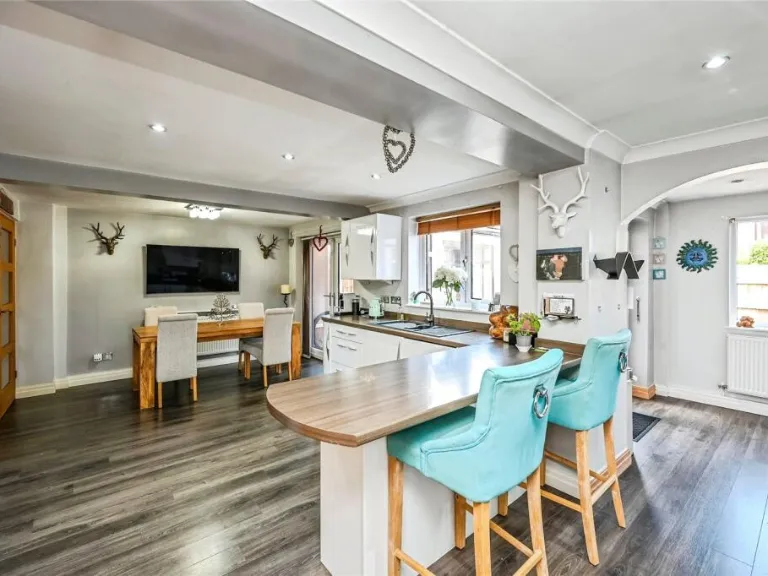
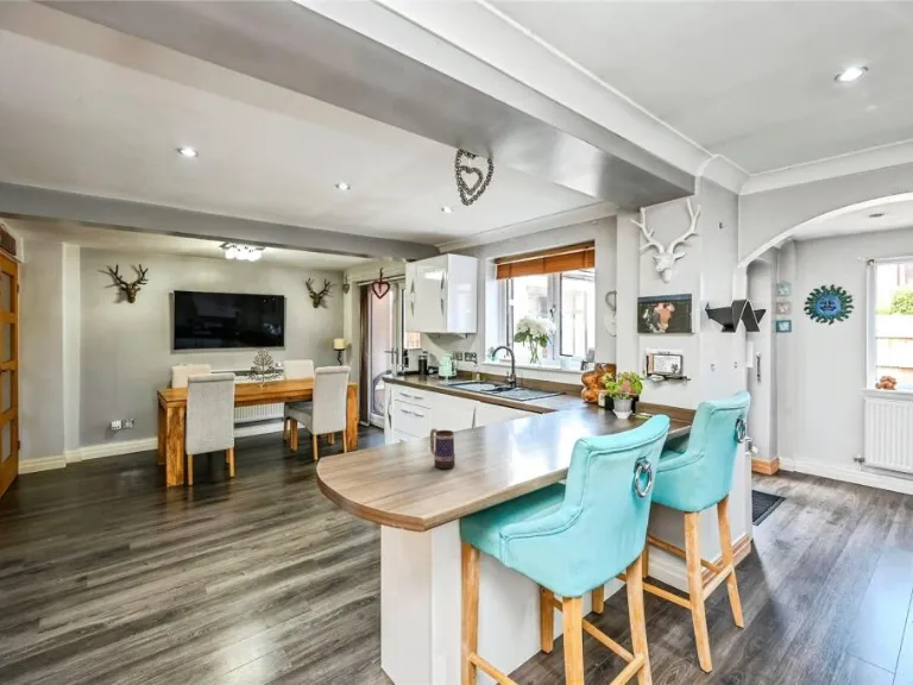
+ mug (441, 447)
